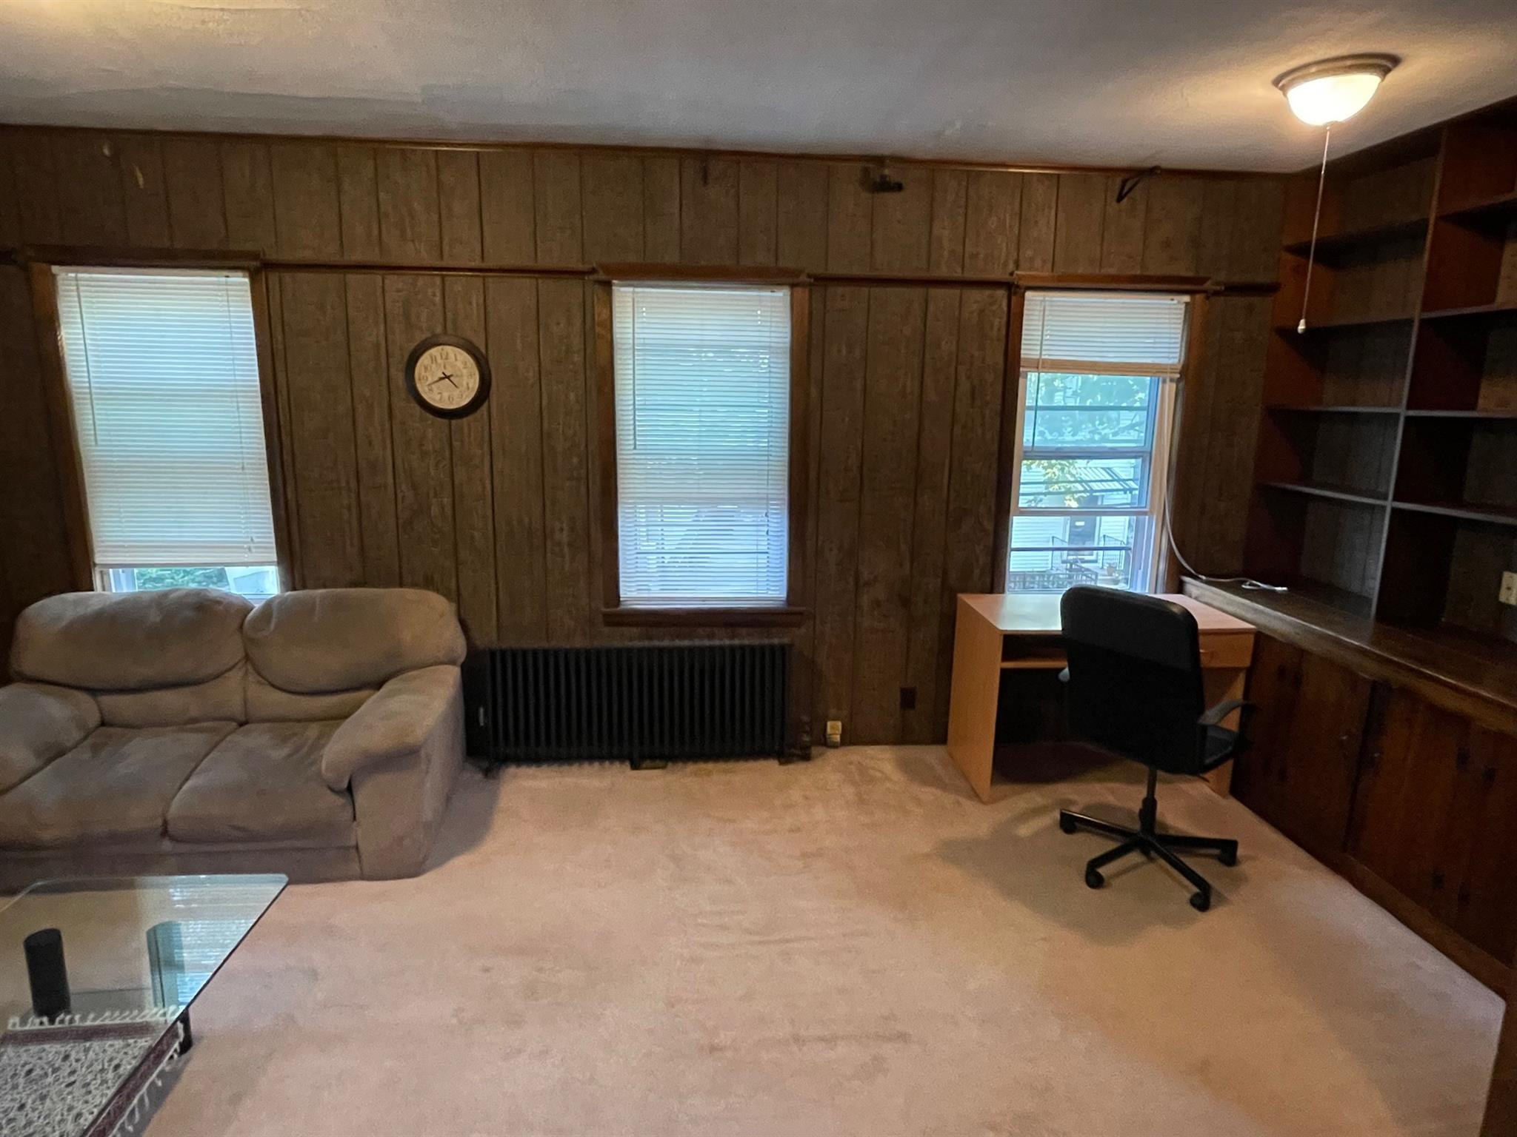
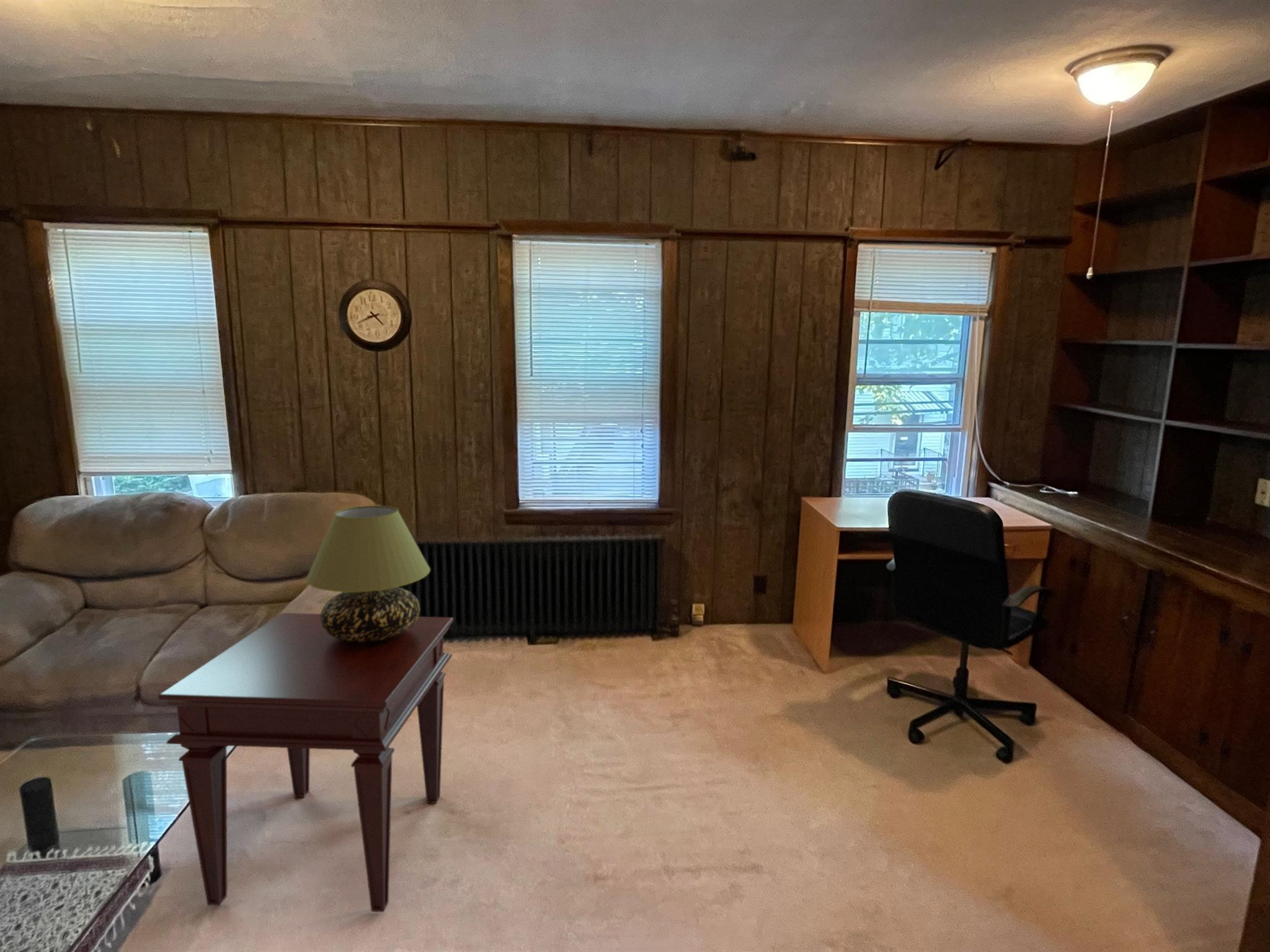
+ table lamp (370, 573)
+ side table (332, 749)
